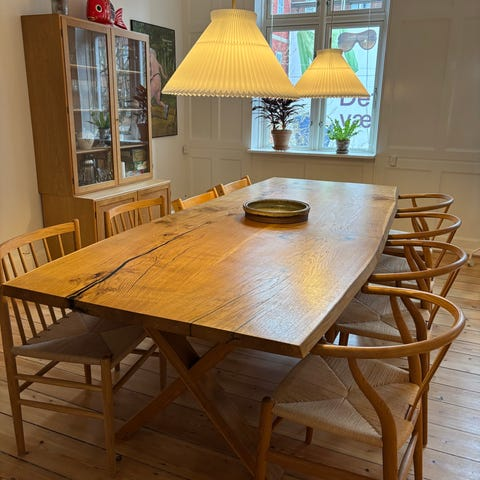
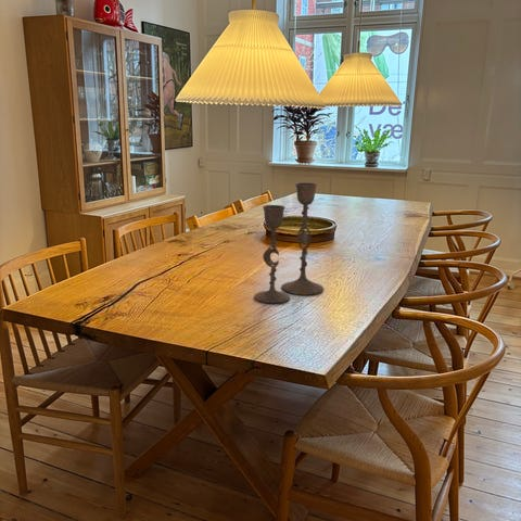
+ candlestick (296, 236)
